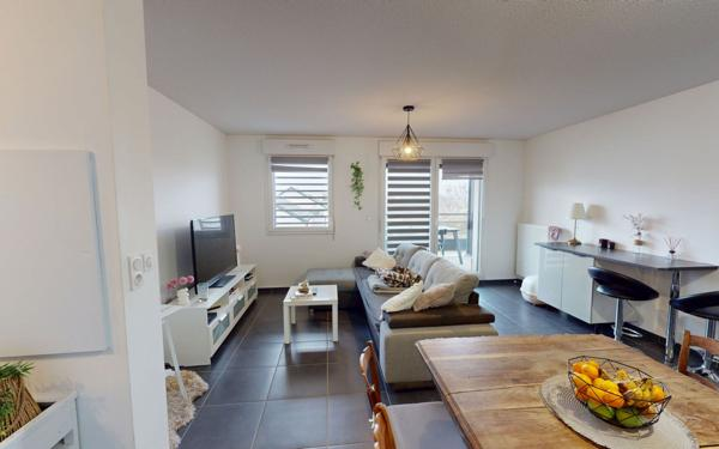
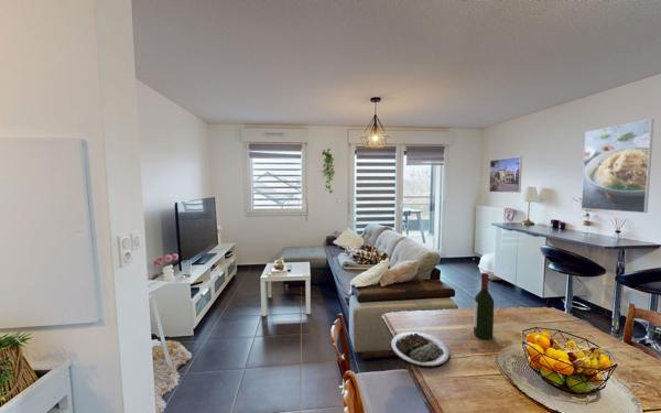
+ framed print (613, 169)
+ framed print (503, 175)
+ wine bottle (484, 304)
+ plate (419, 346)
